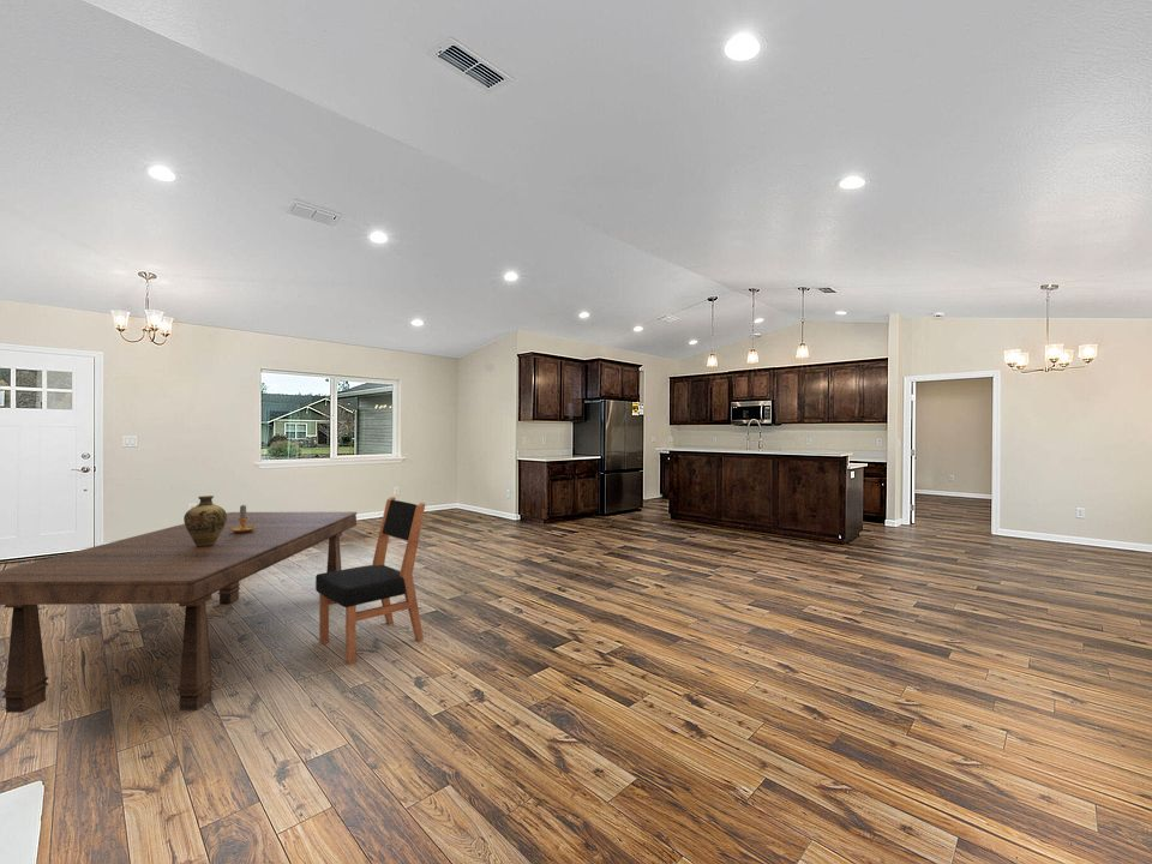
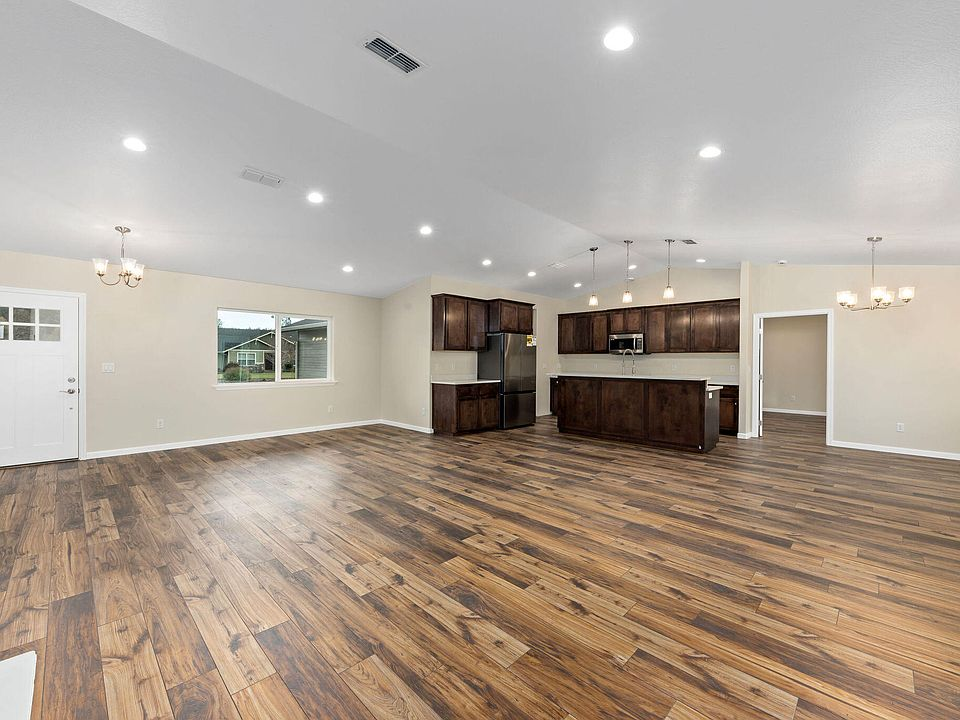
- jug (205, 520)
- candlestick (245, 517)
- dining chair (371, 572)
- dining table (216, 588)
